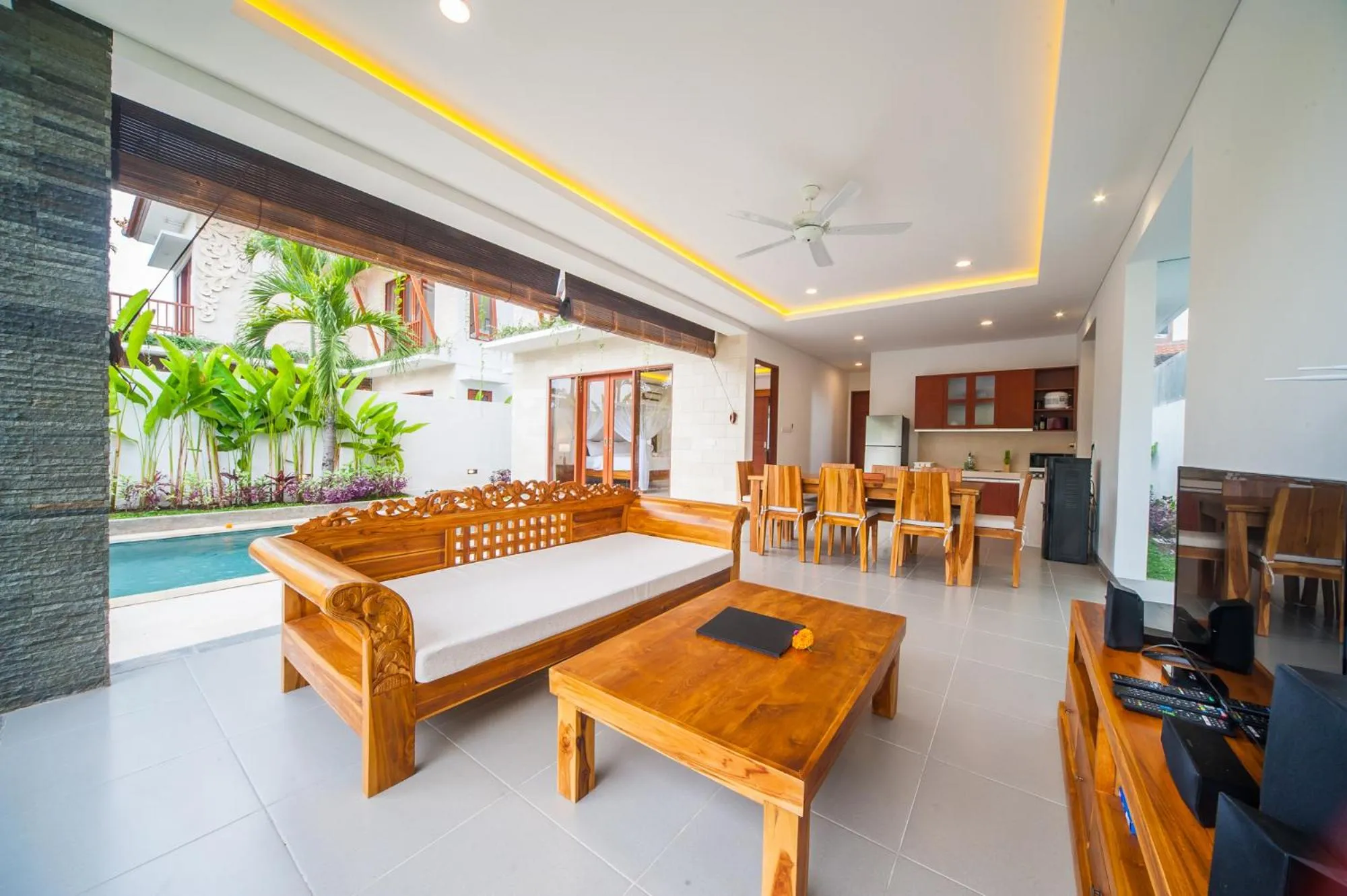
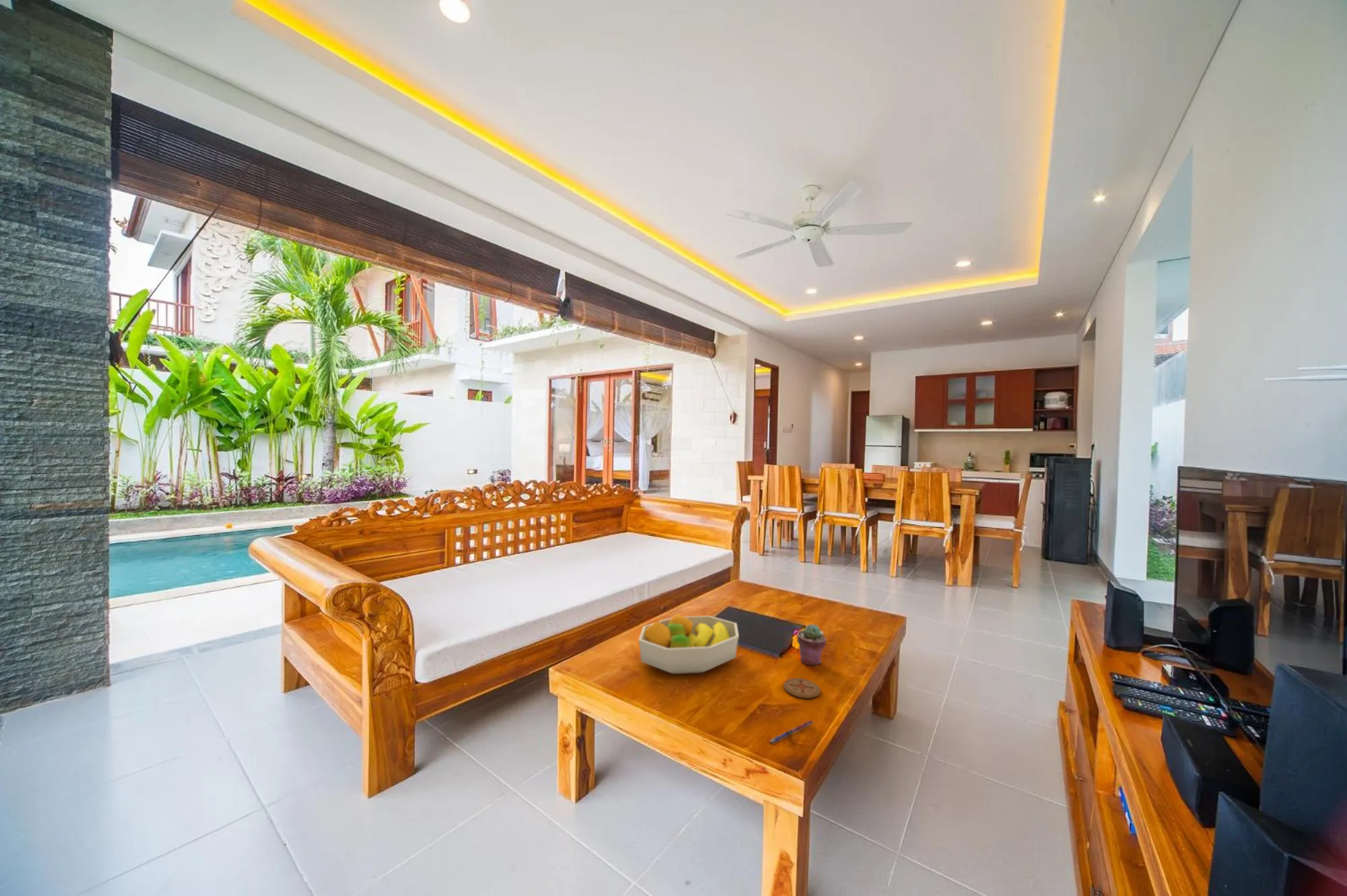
+ fruit bowl (690, 639)
+ coaster (801, 687)
+ pen (791, 730)
+ potted succulent (811, 643)
